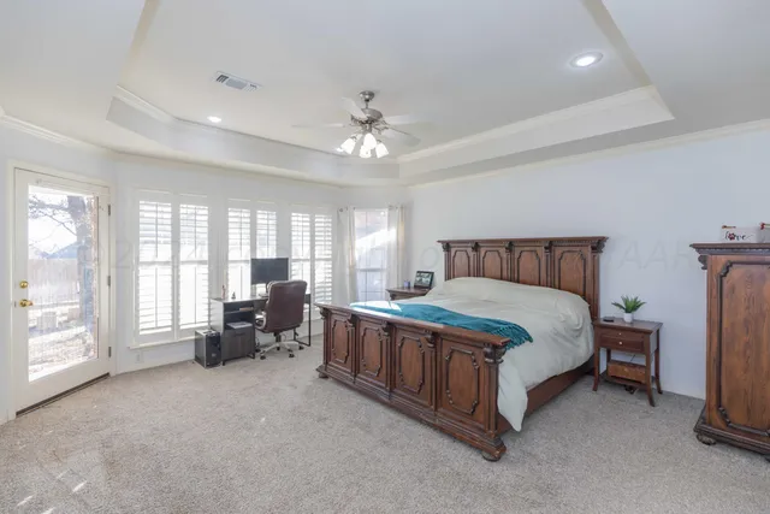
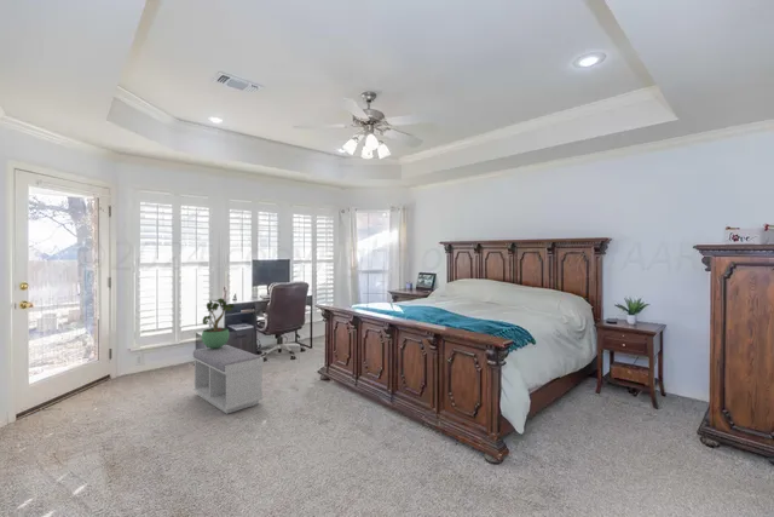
+ potted plant (216, 322)
+ bench (226, 375)
